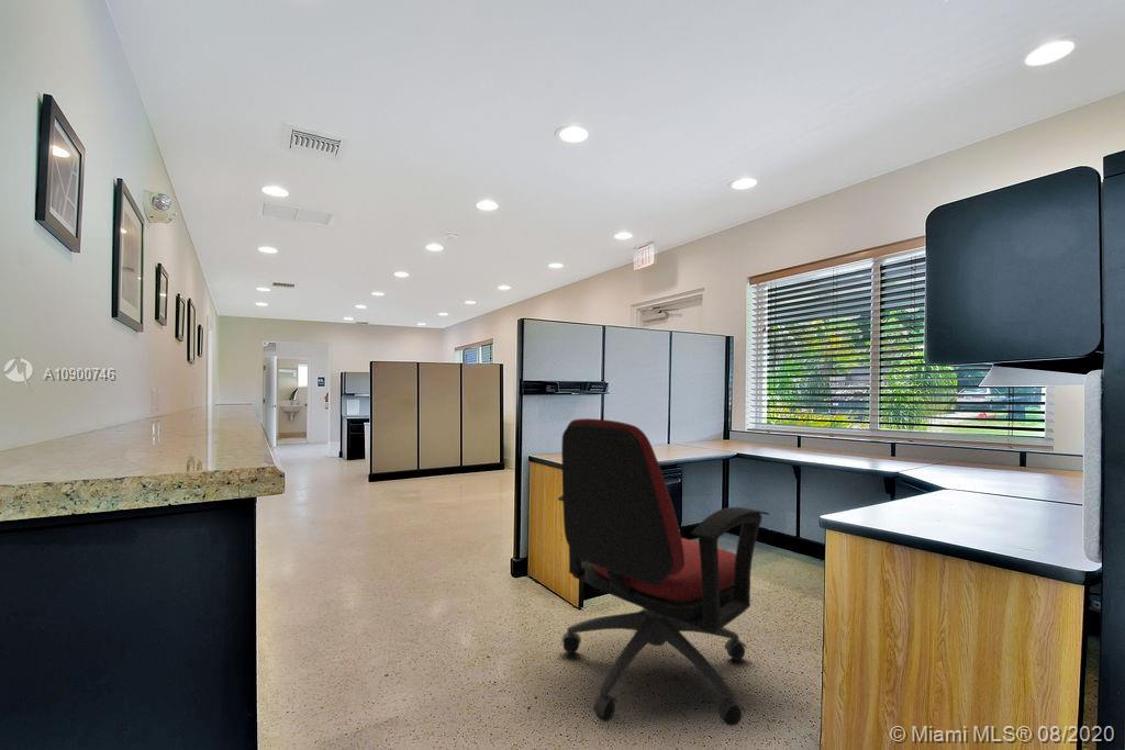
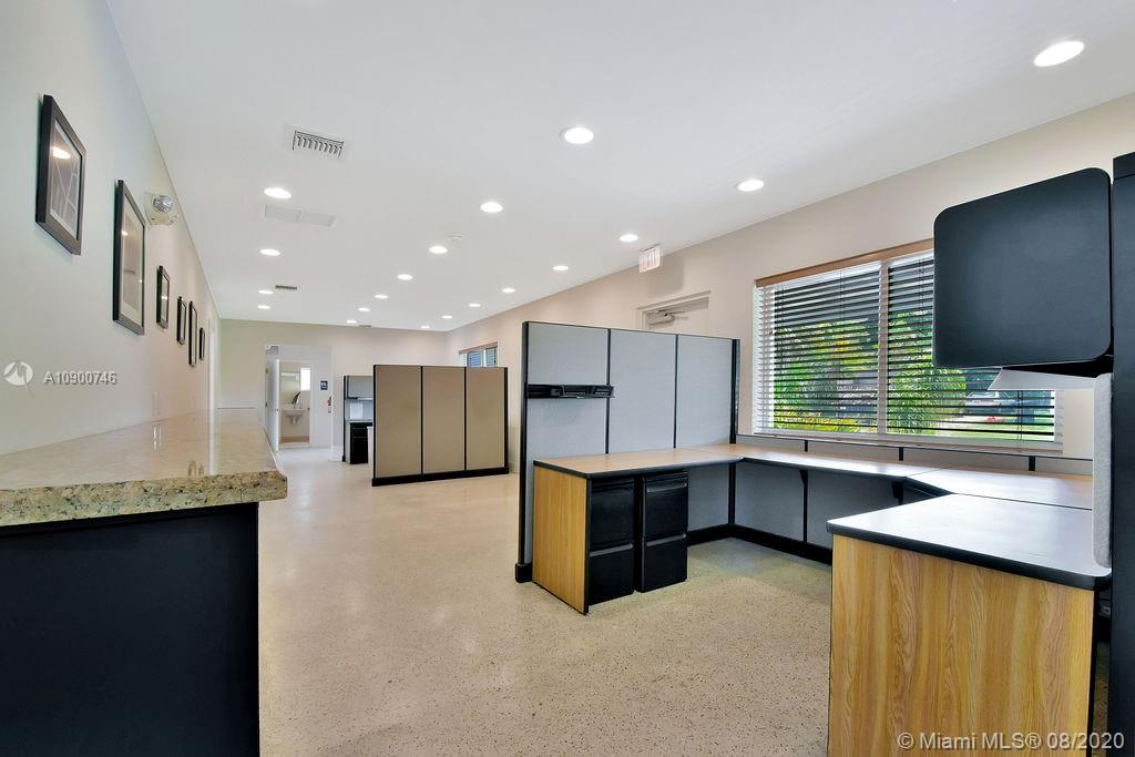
- office chair (654, 544)
